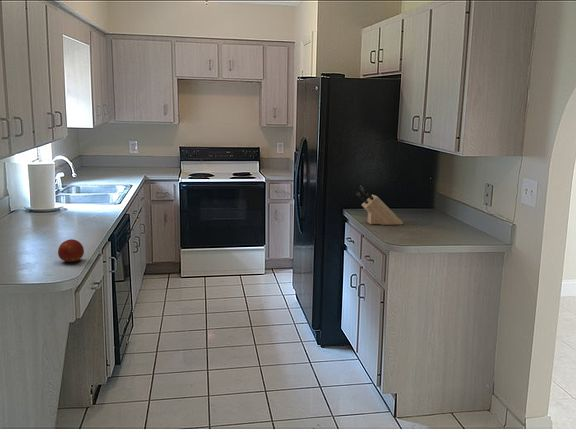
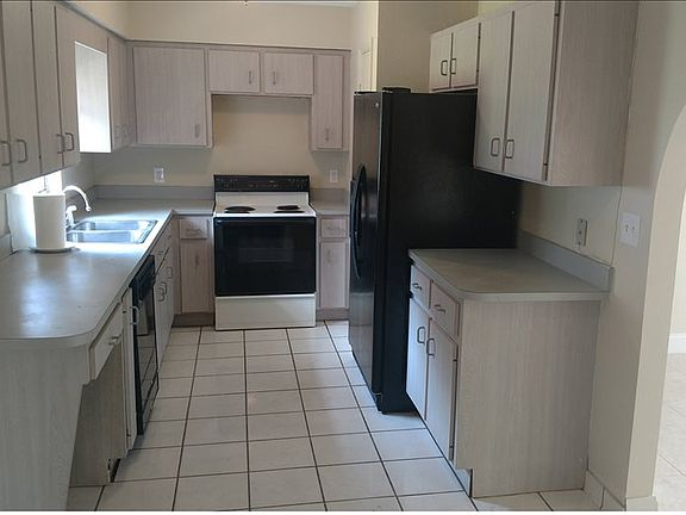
- fruit (70, 250)
- knife block (379, 204)
